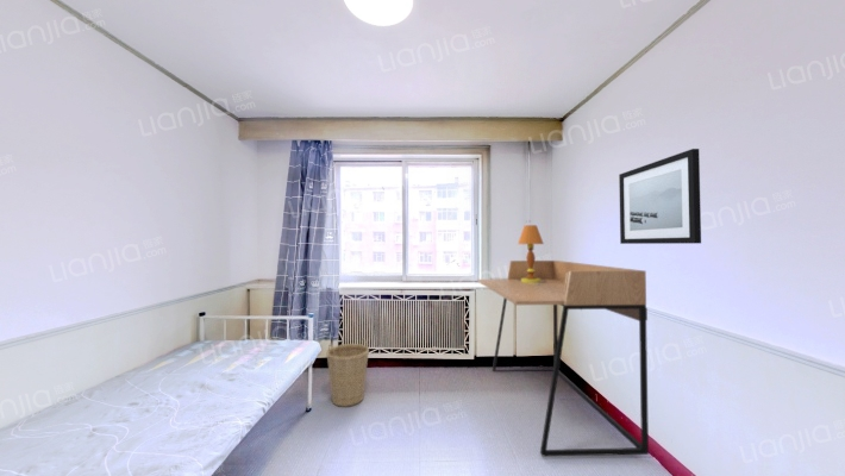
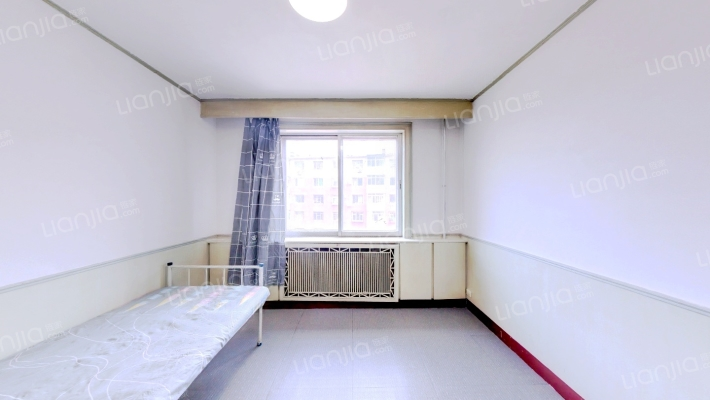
- table lamp (533, 253)
- basket (348, 369)
- desk (553, 333)
- wall art (653, 202)
